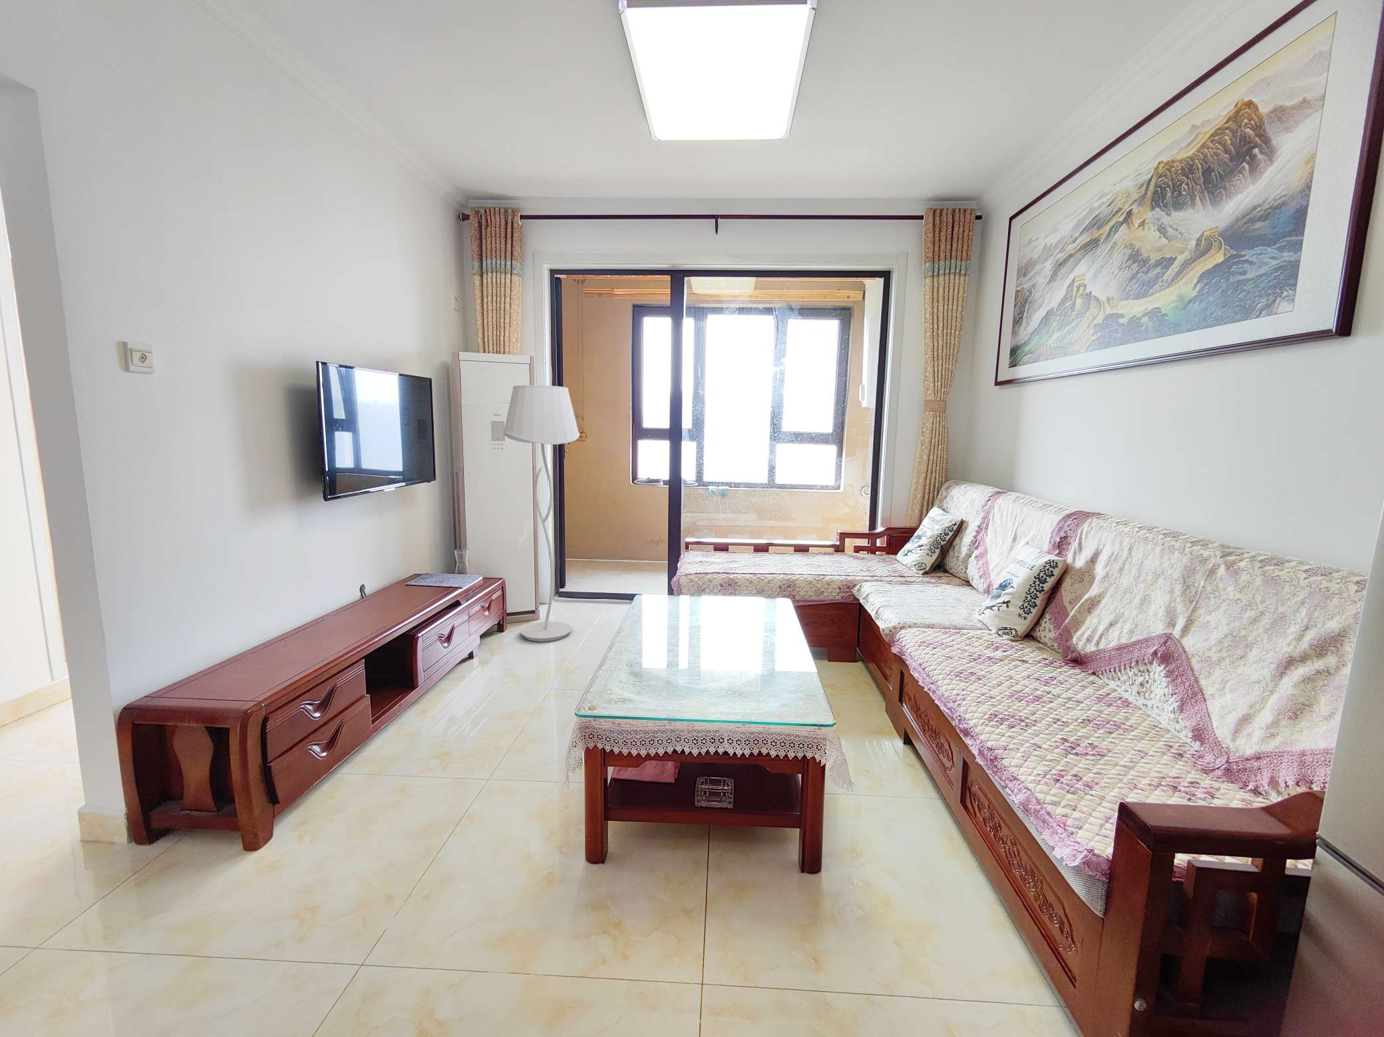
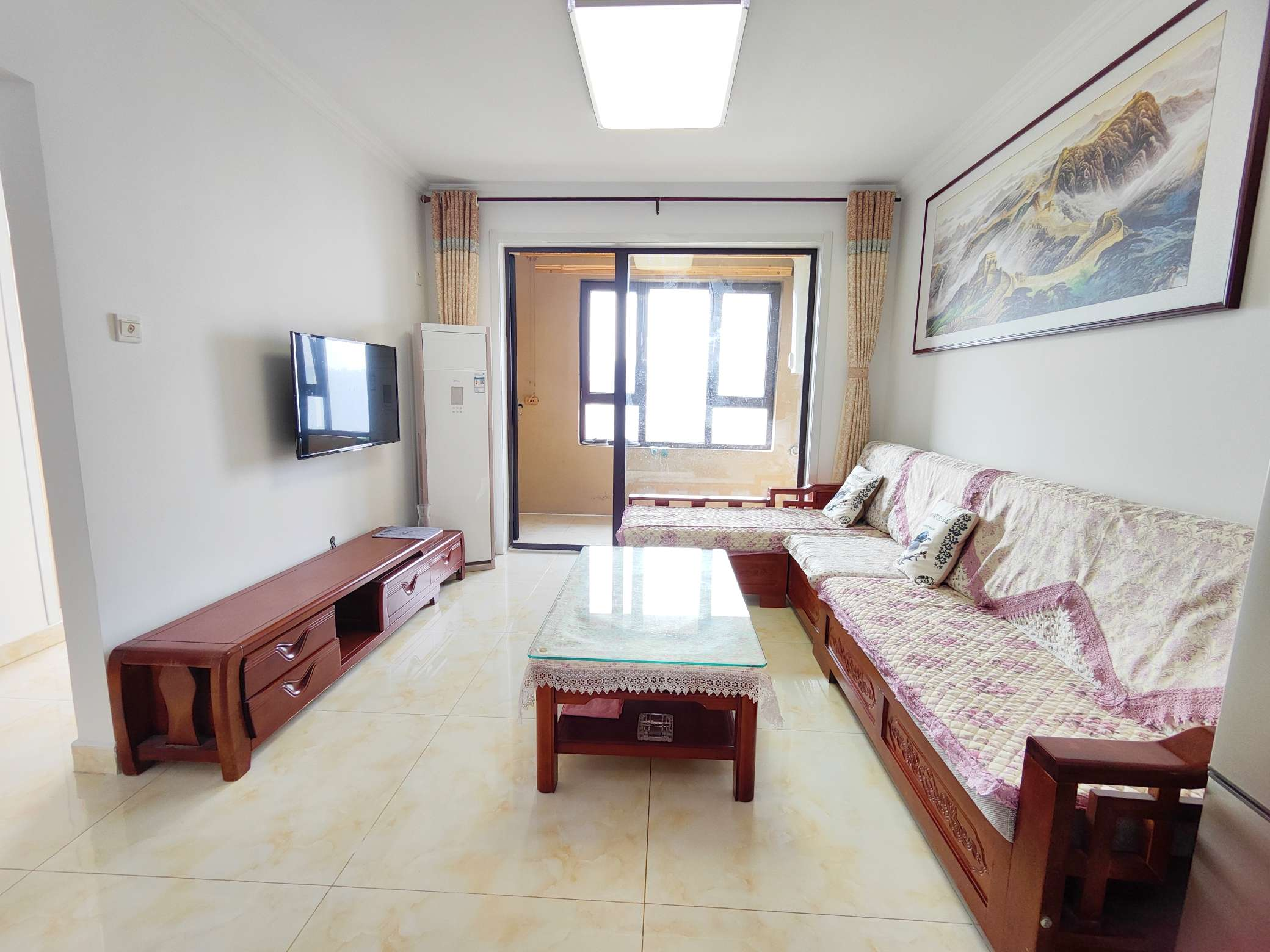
- floor lamp (542, 514)
